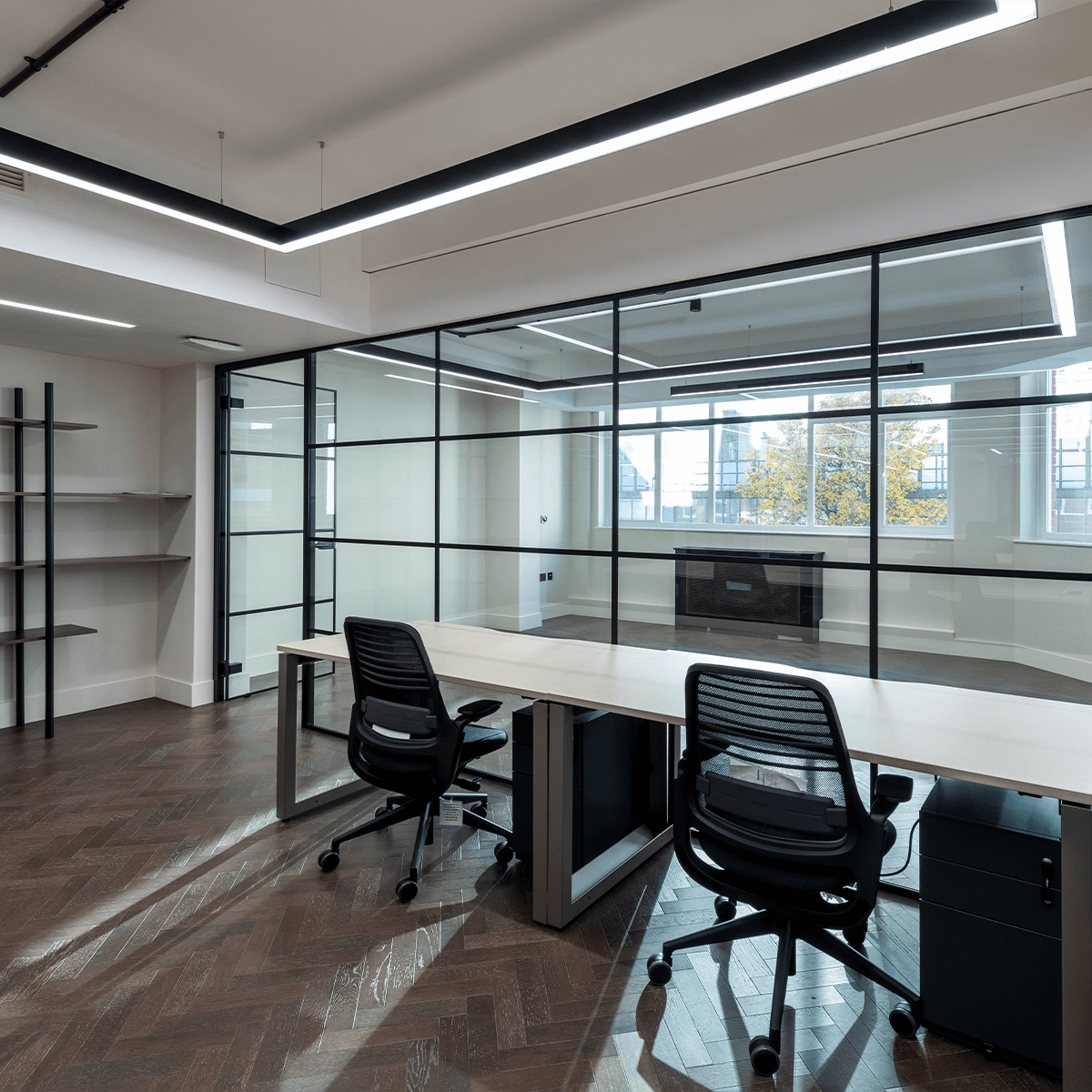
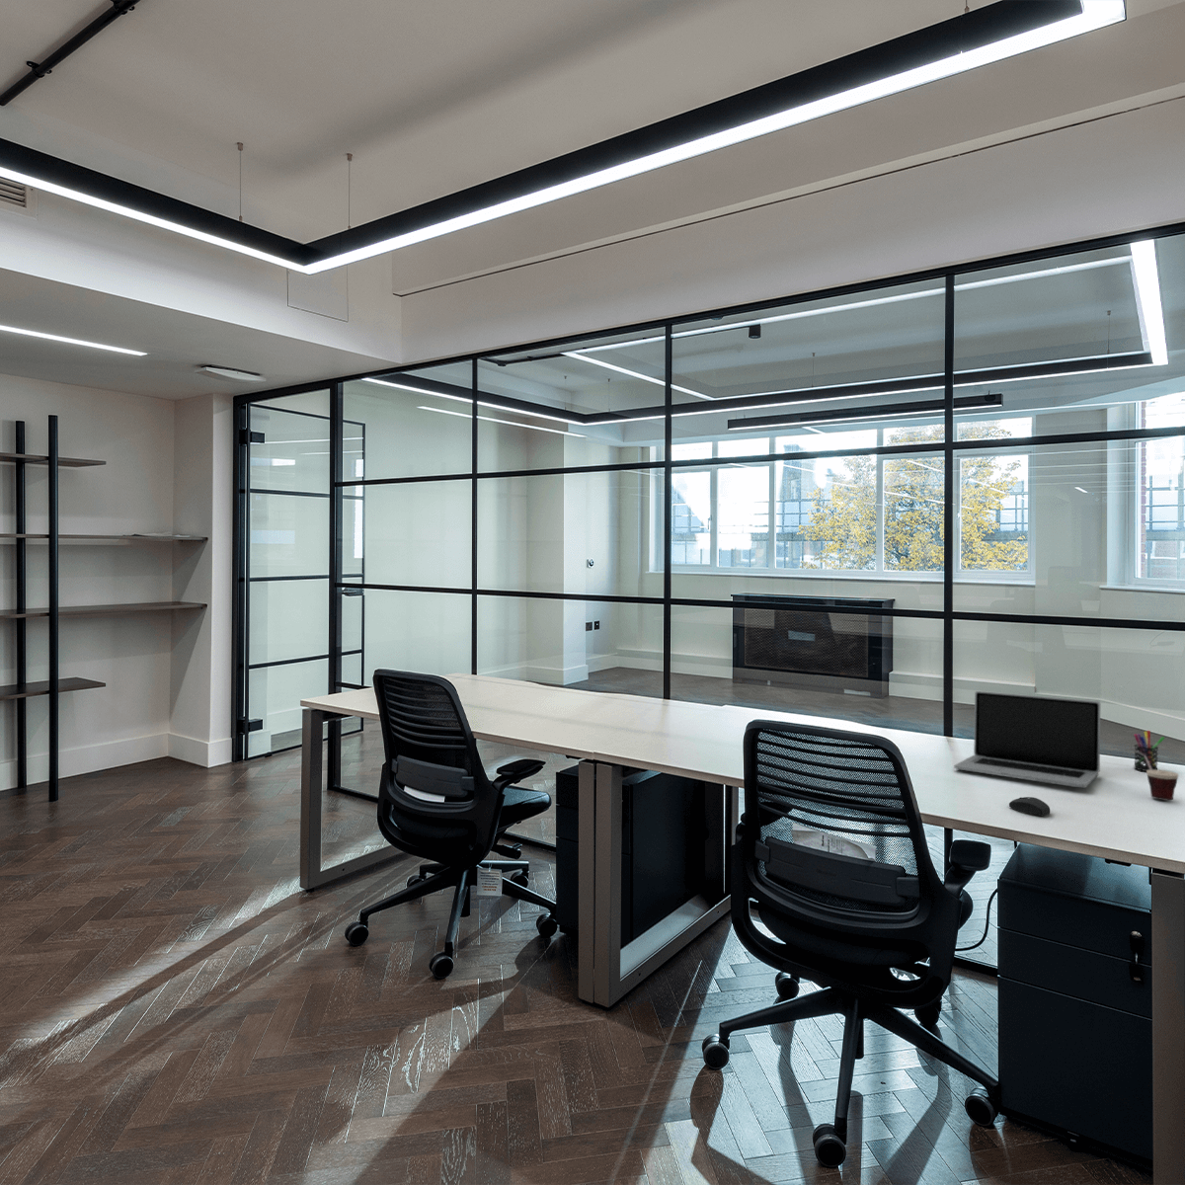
+ laptop (1025, 736)
+ mouse (1029, 804)
+ cup (1151, 774)
+ pen holder (1148, 750)
